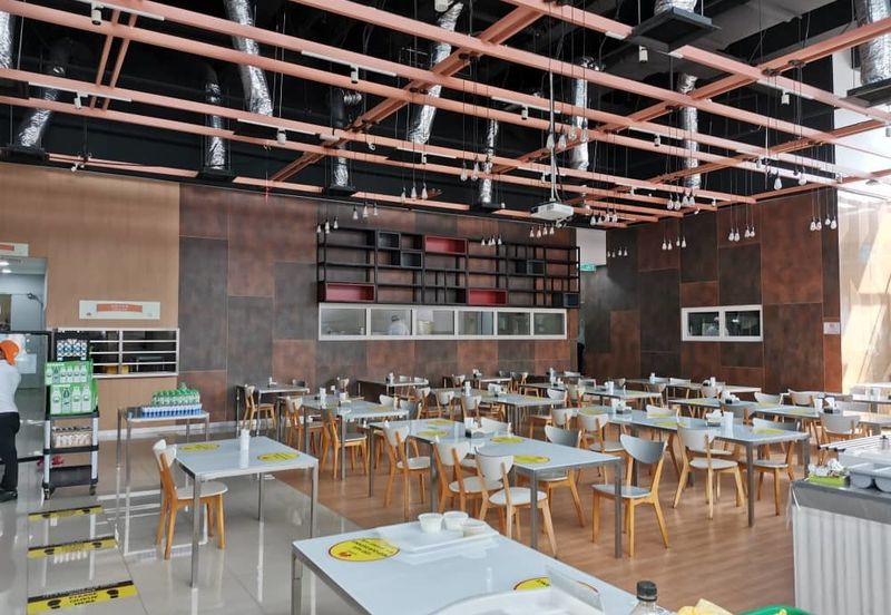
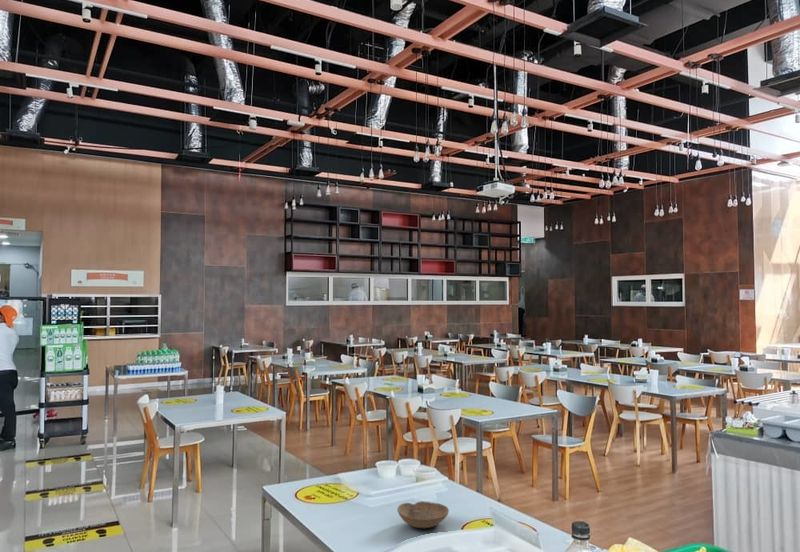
+ bowl (421, 516)
